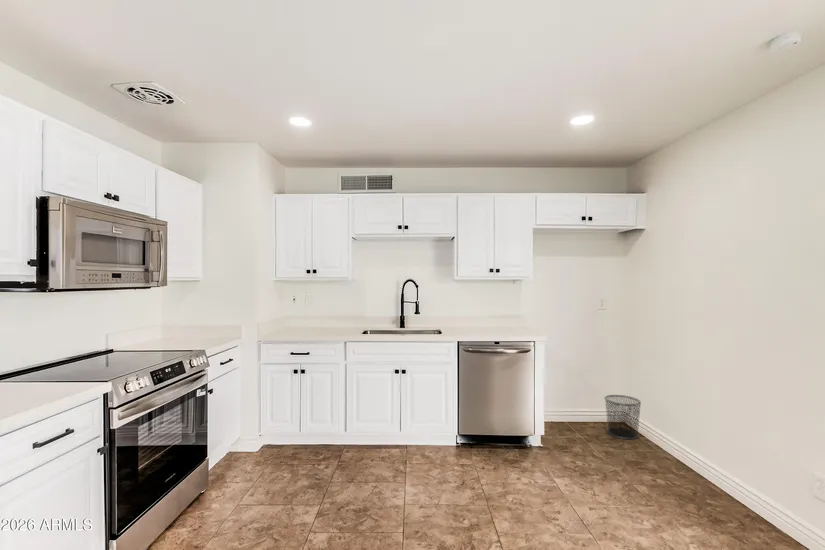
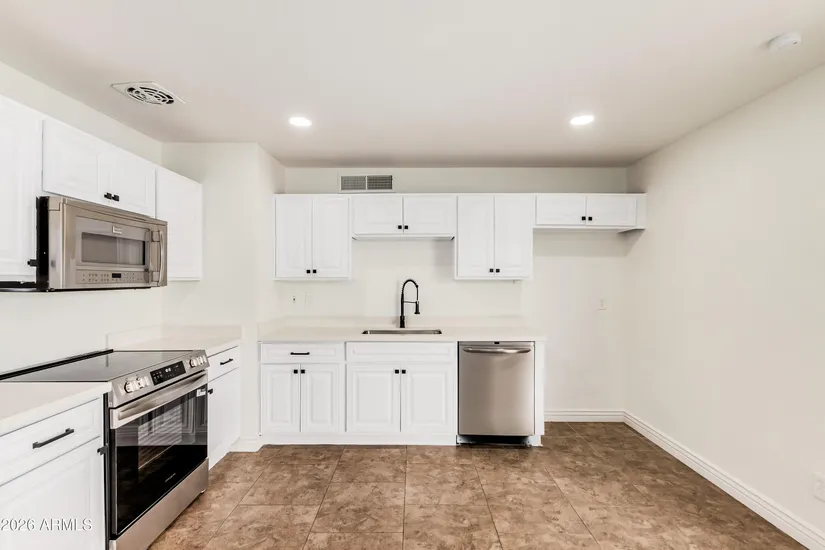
- waste bin (622, 416)
